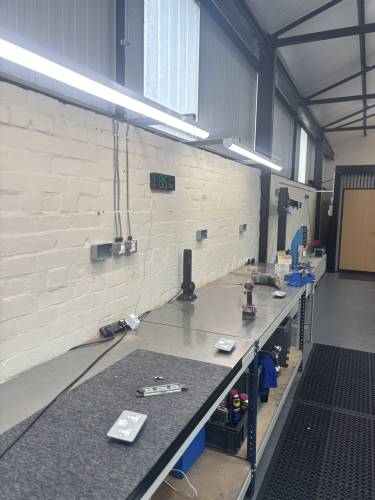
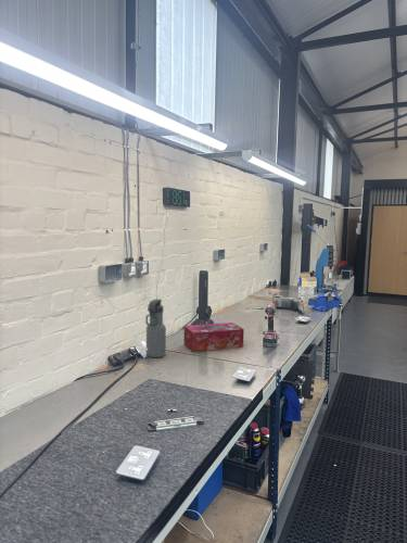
+ tissue box (213, 336)
+ water bottle (155, 327)
